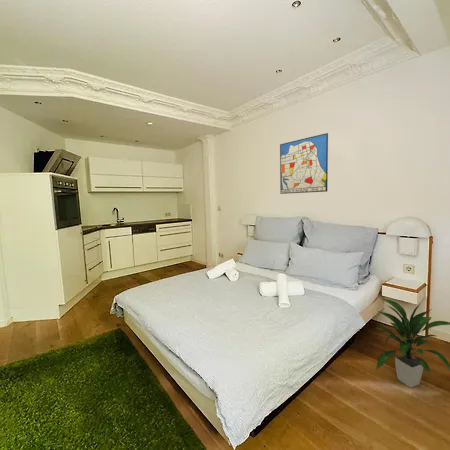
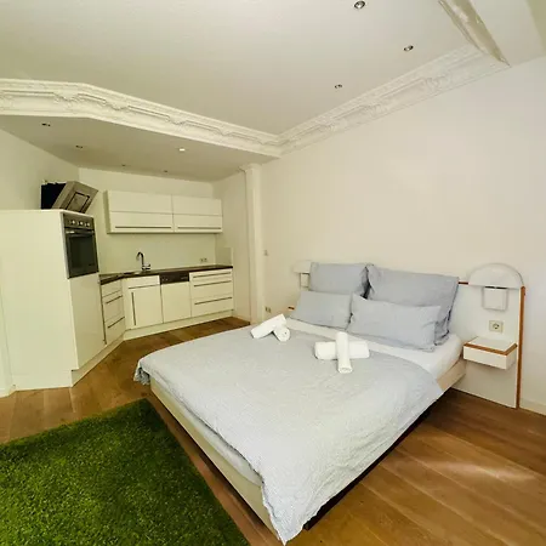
- wall art (302, 166)
- indoor plant (406, 340)
